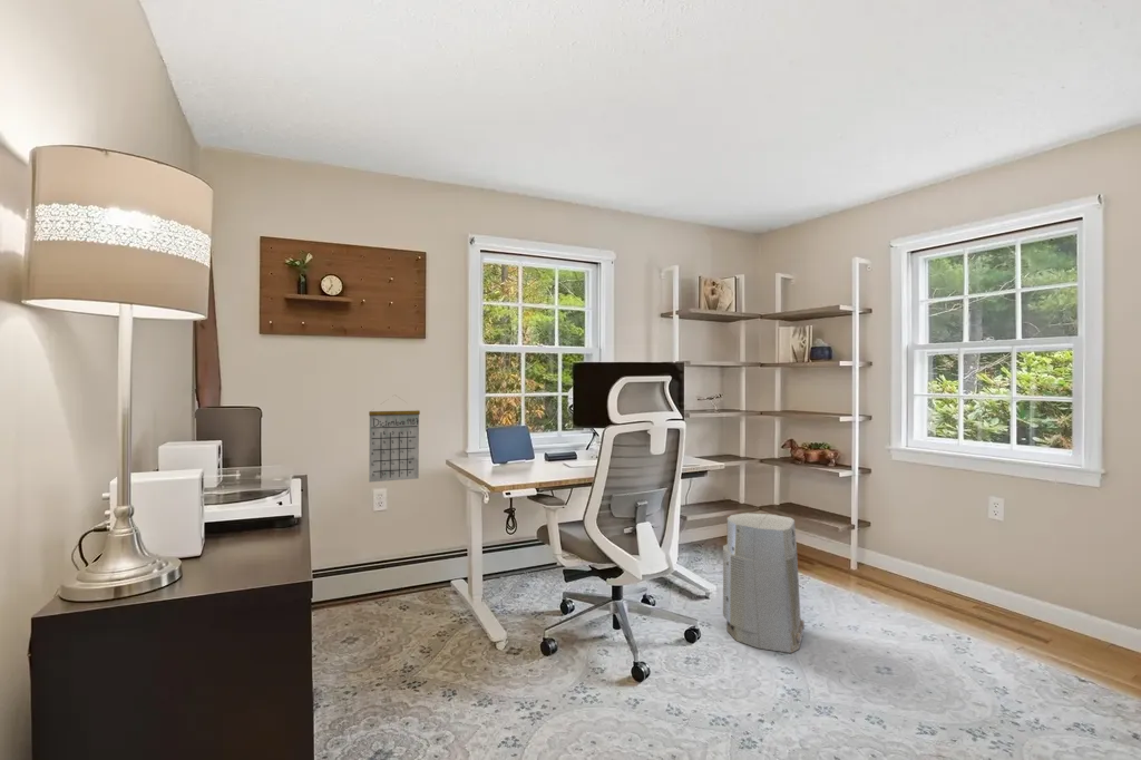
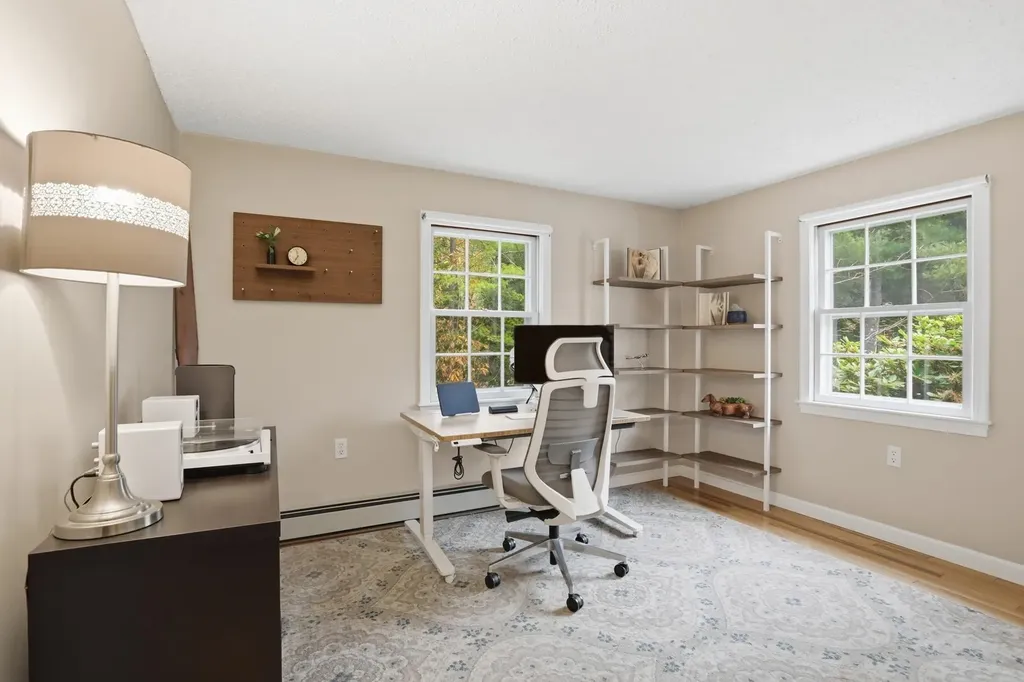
- calendar (394, 437)
- air purifier (761, 576)
